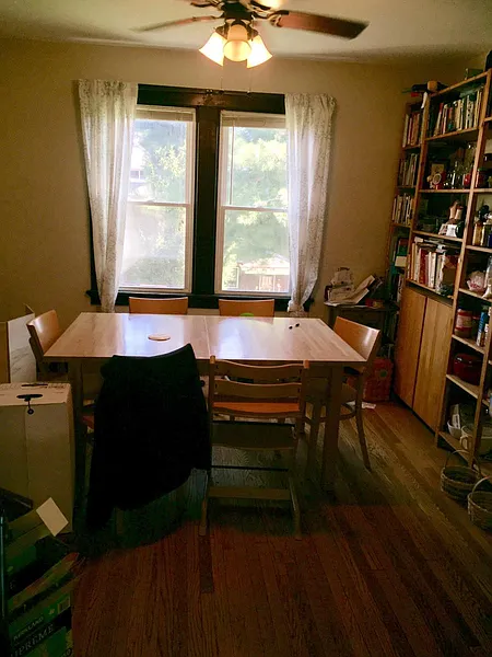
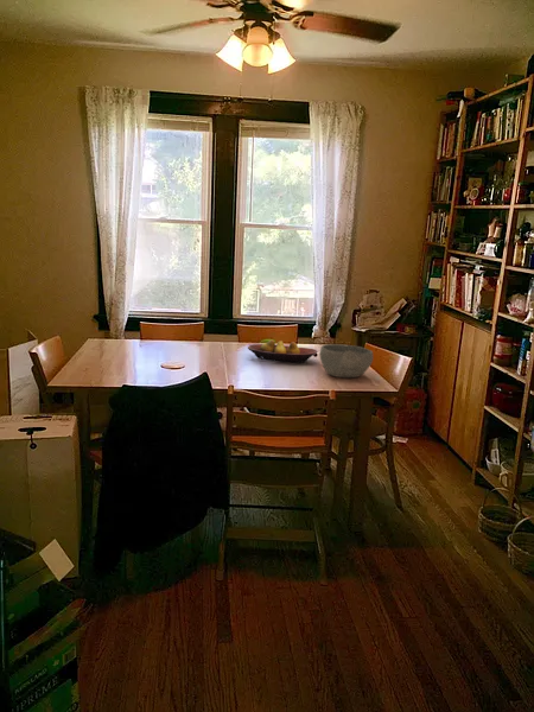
+ bowl (345, 360)
+ fruit bowl (281, 350)
